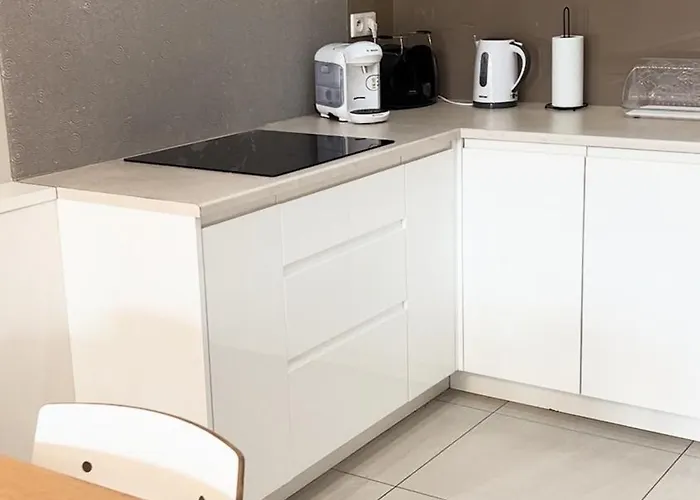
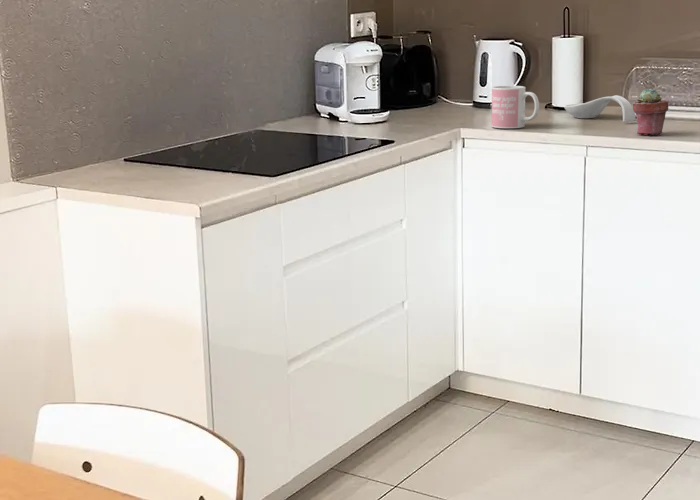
+ mug (513, 107)
+ spoon rest (599, 106)
+ potted succulent (650, 111)
